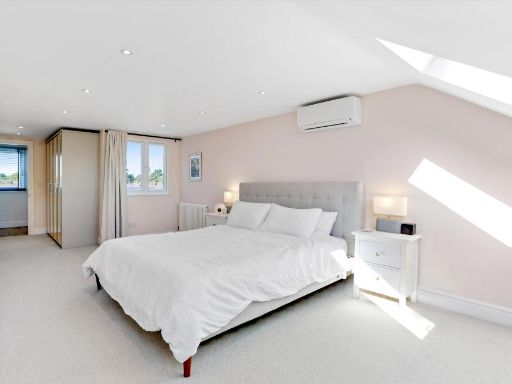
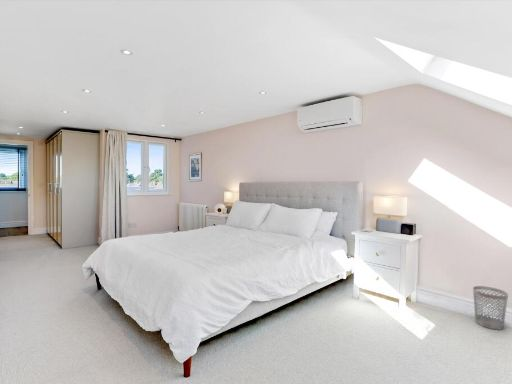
+ wastebasket (489, 306)
